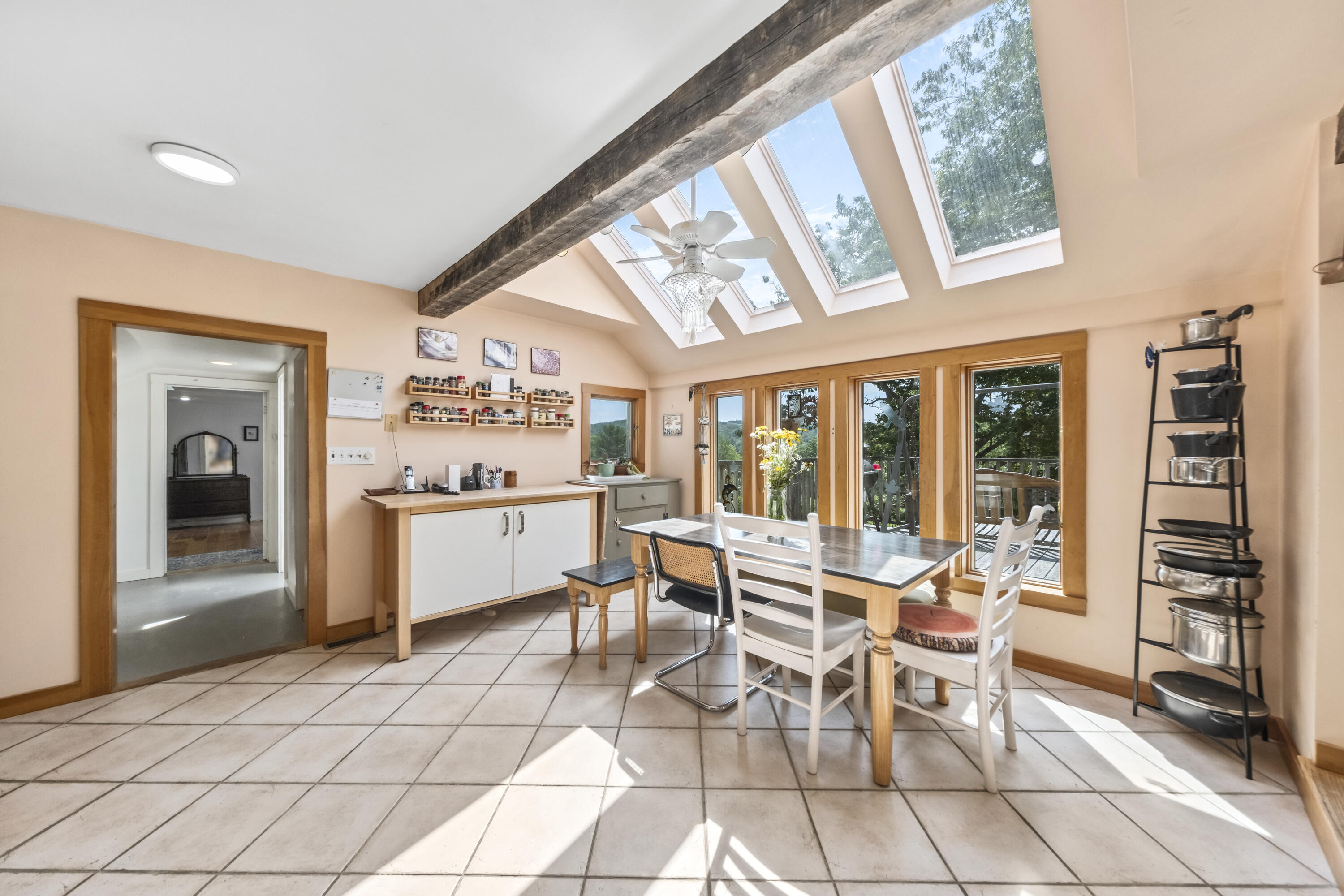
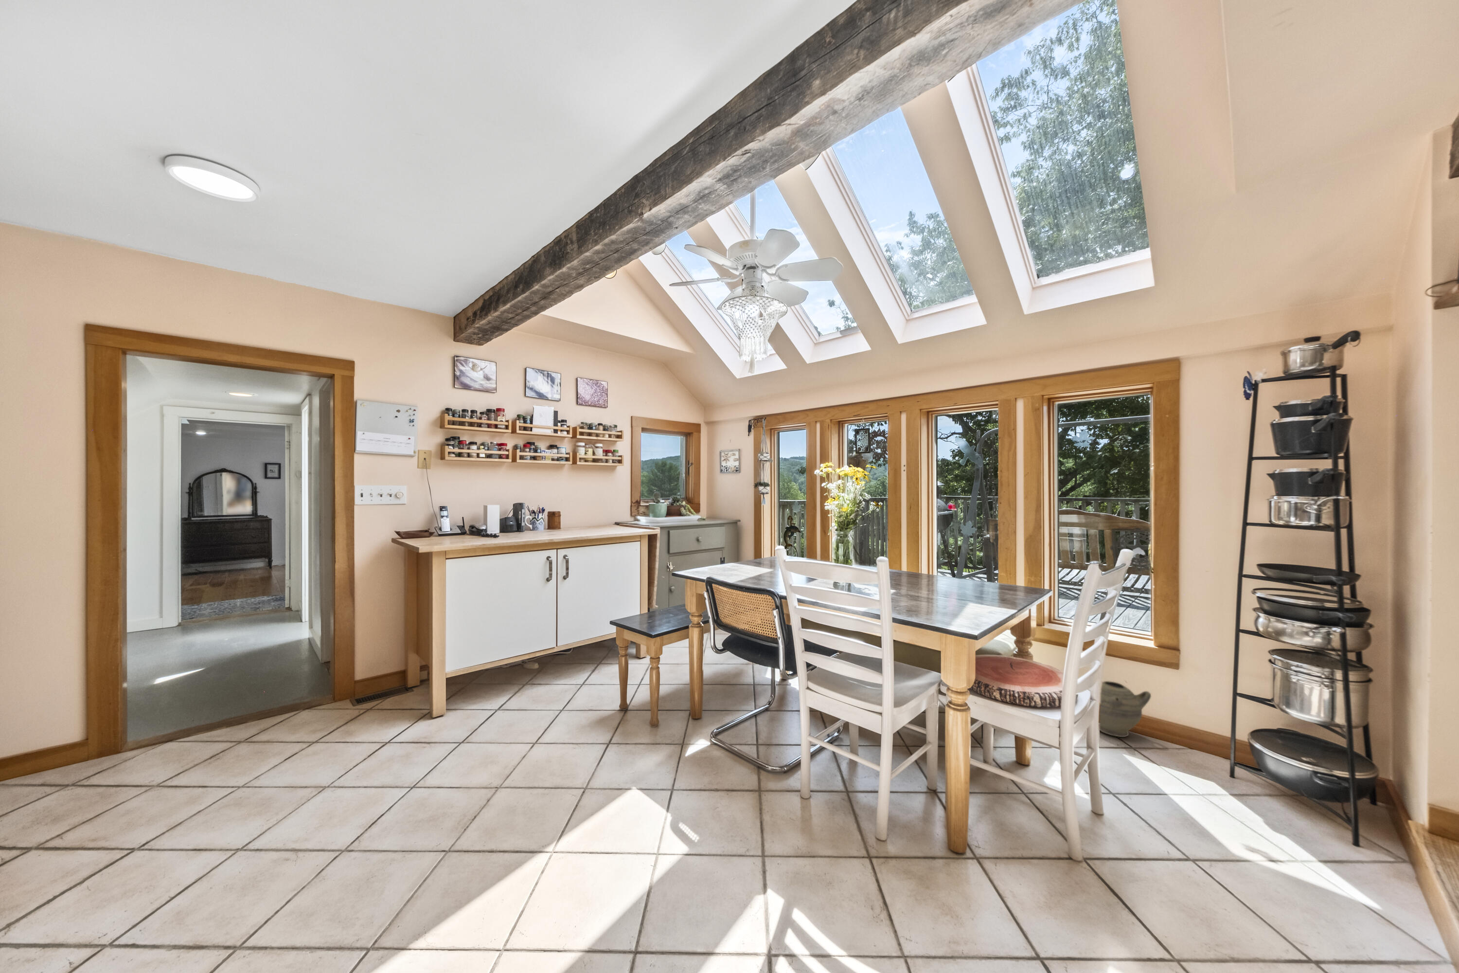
+ ceramic jug (1116, 710)
